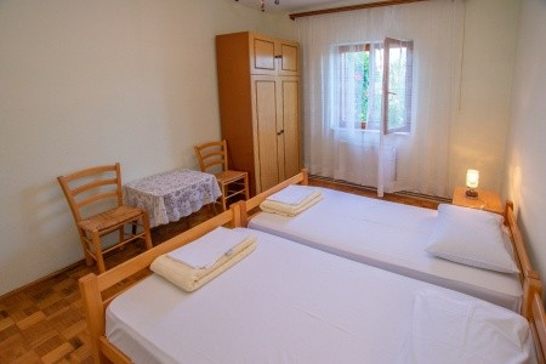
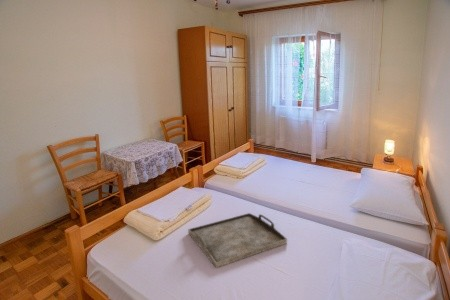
+ serving tray (235, 232)
